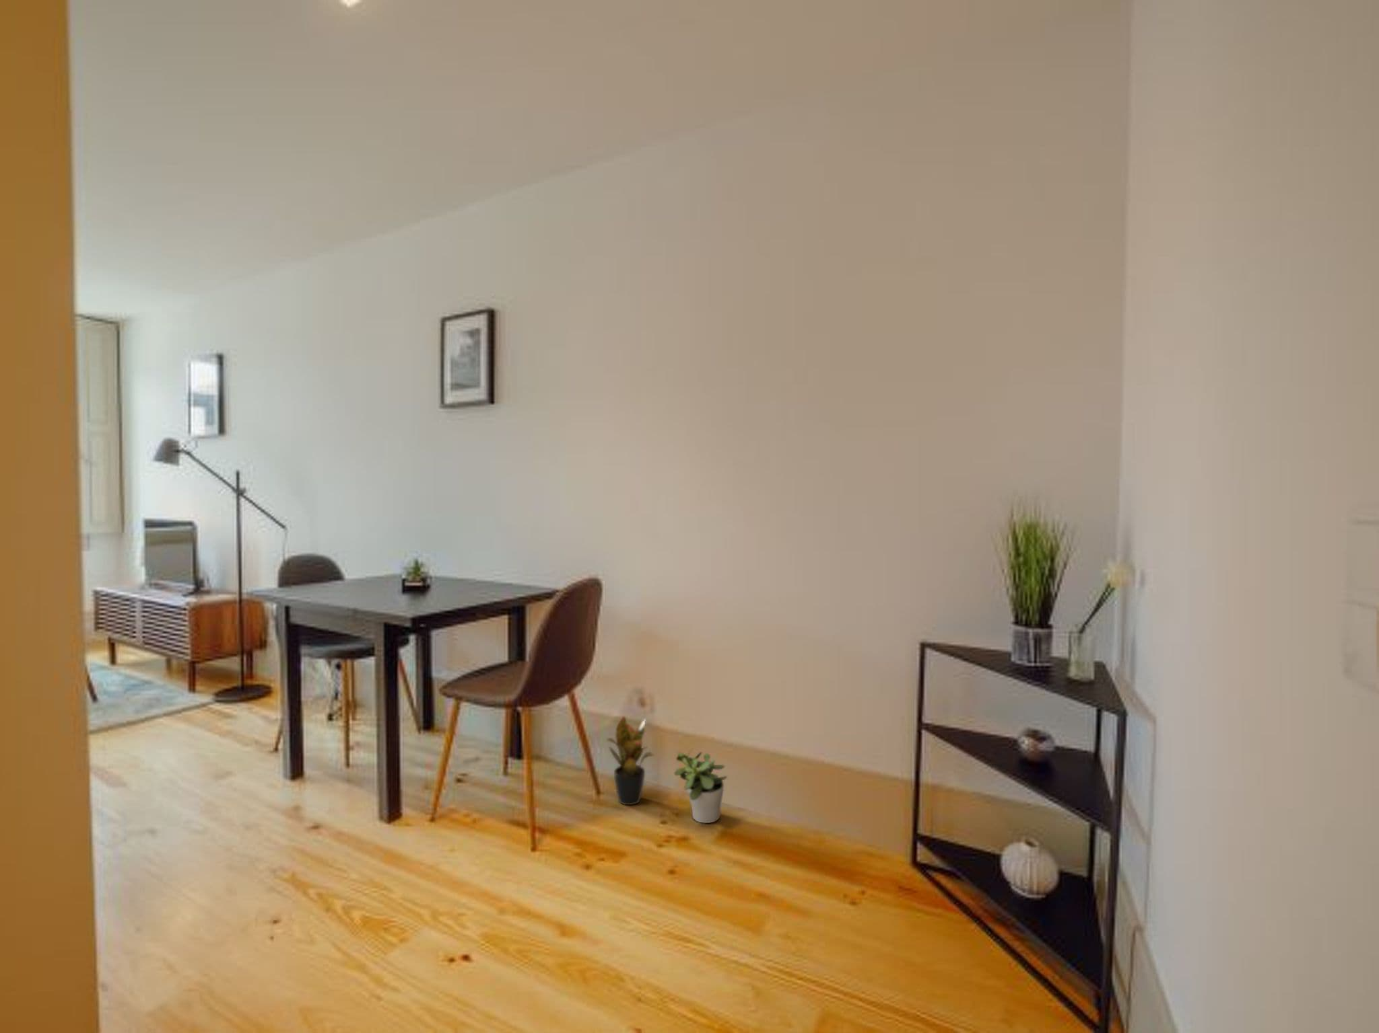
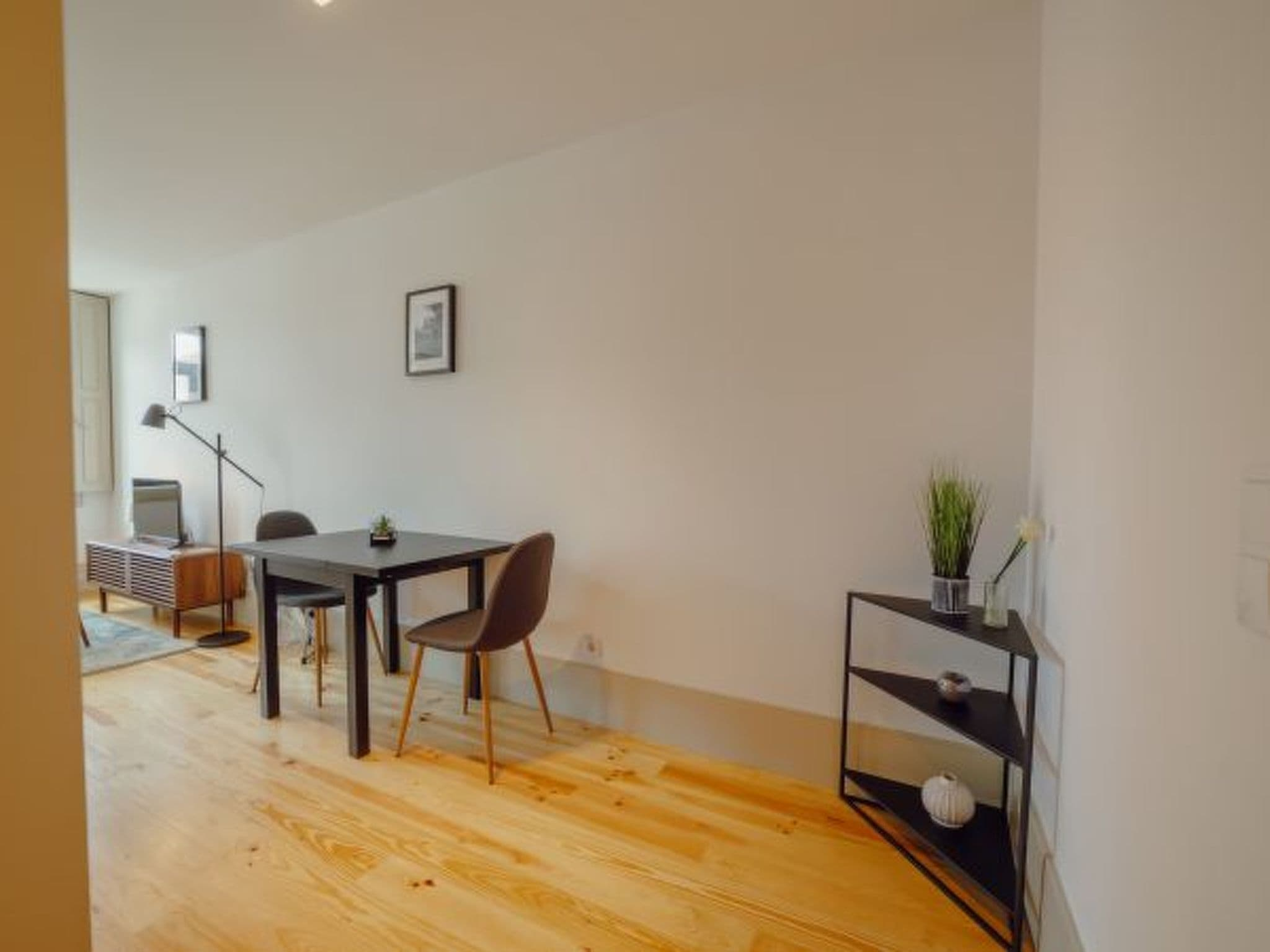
- potted plant (696, 785)
- potted plant (630, 758)
